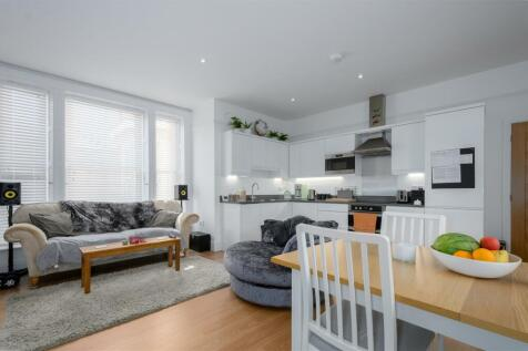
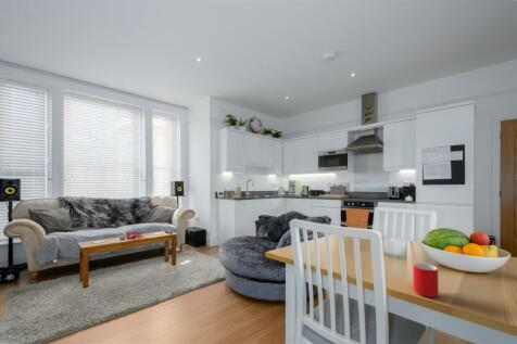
+ mug (424, 277)
